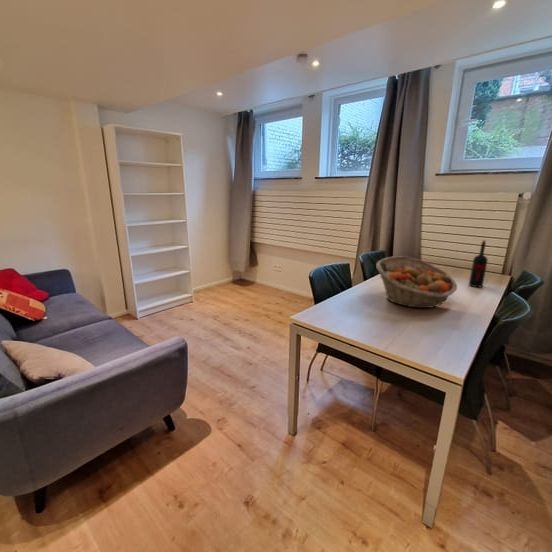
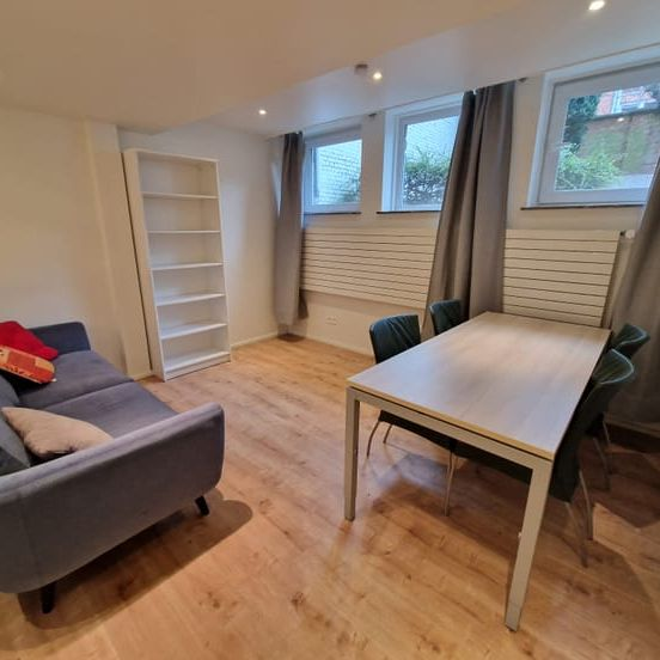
- fruit basket (414, 280)
- wine bottle (479, 263)
